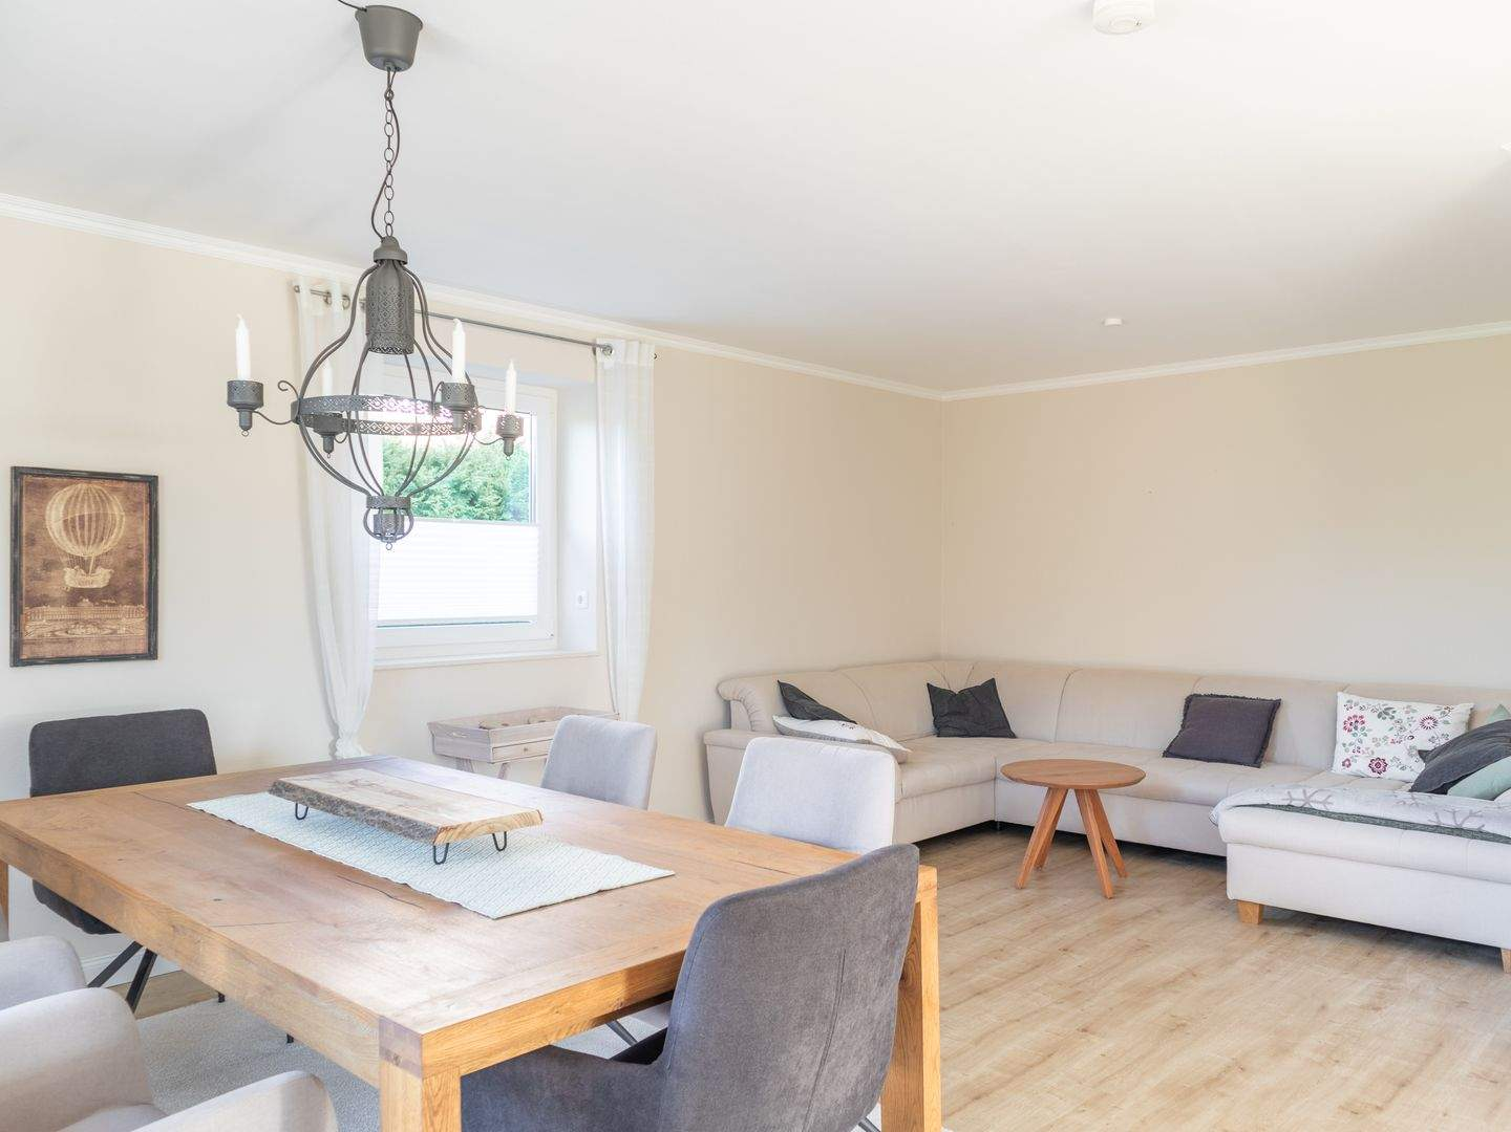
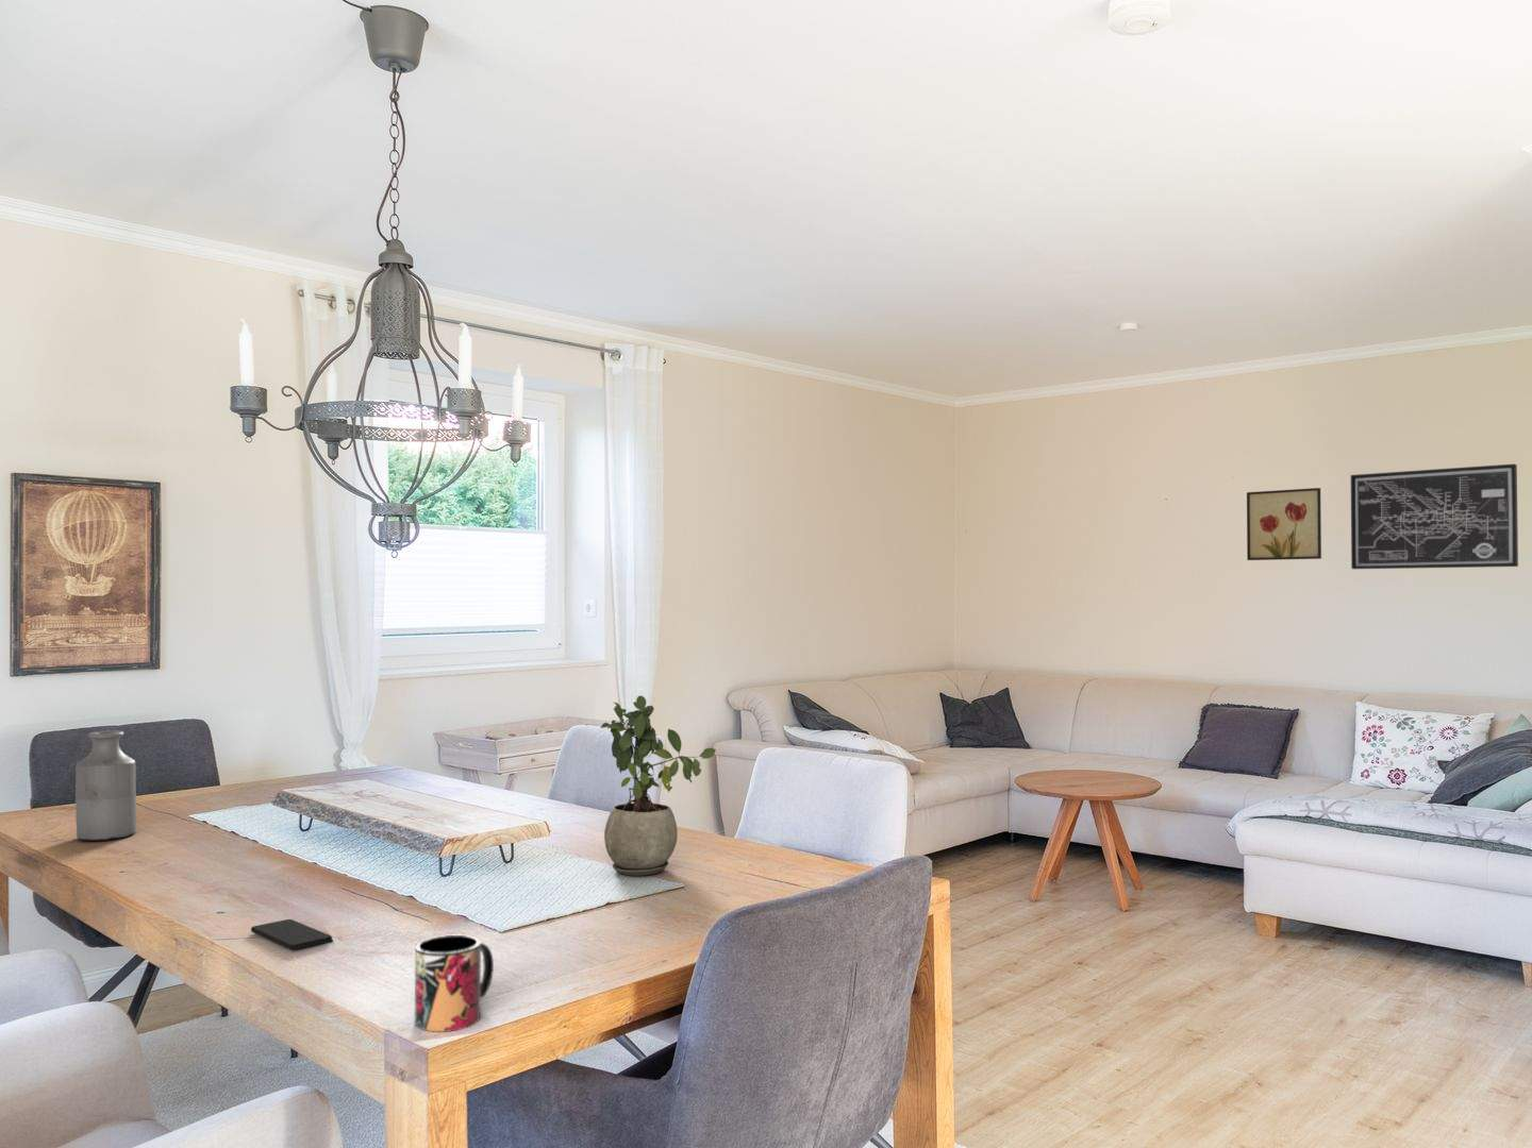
+ bottle (106, 784)
+ wall art (1431, 519)
+ wall art (1284, 525)
+ potted plant (654, 784)
+ mug (457, 977)
+ smartphone (291, 933)
